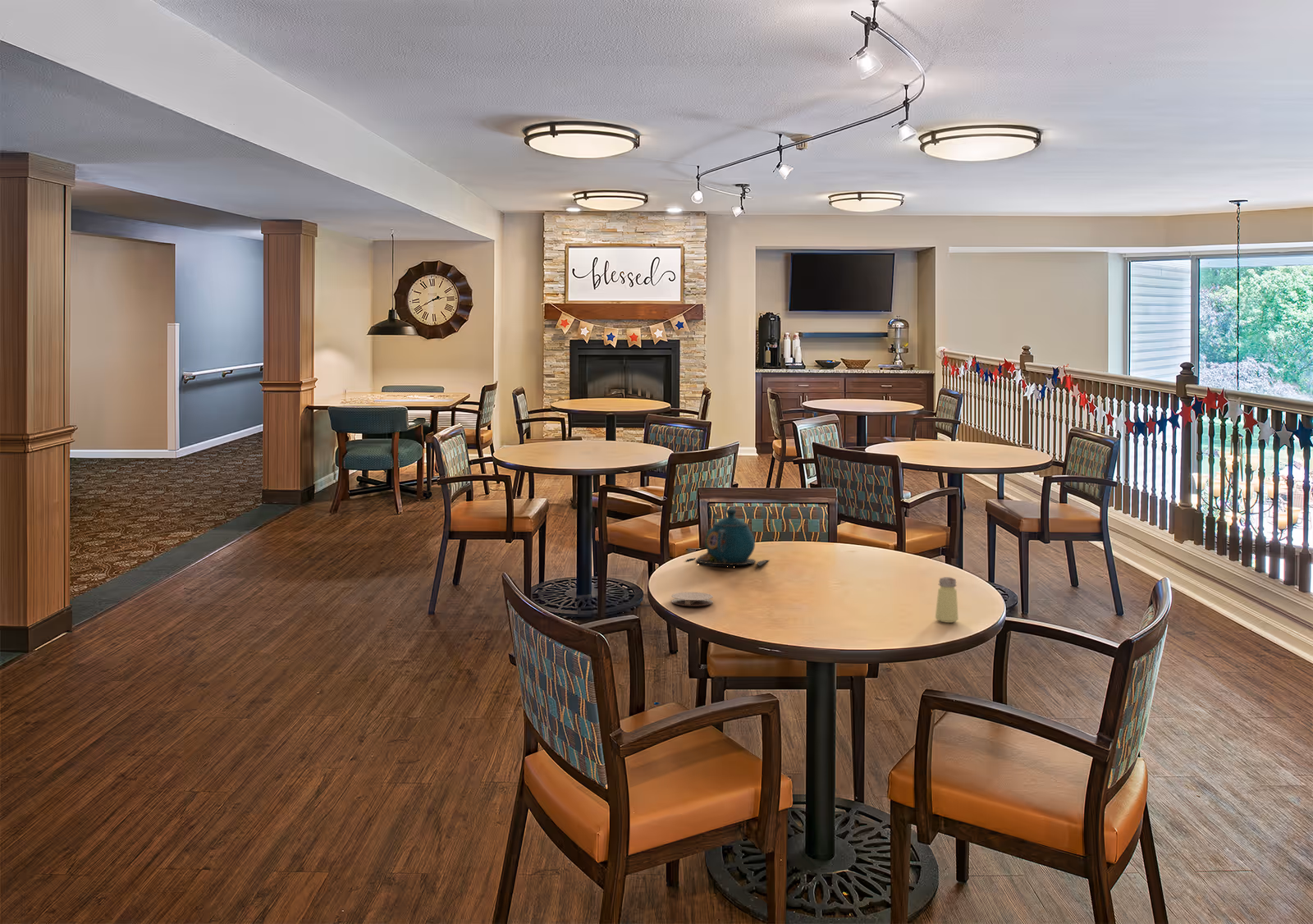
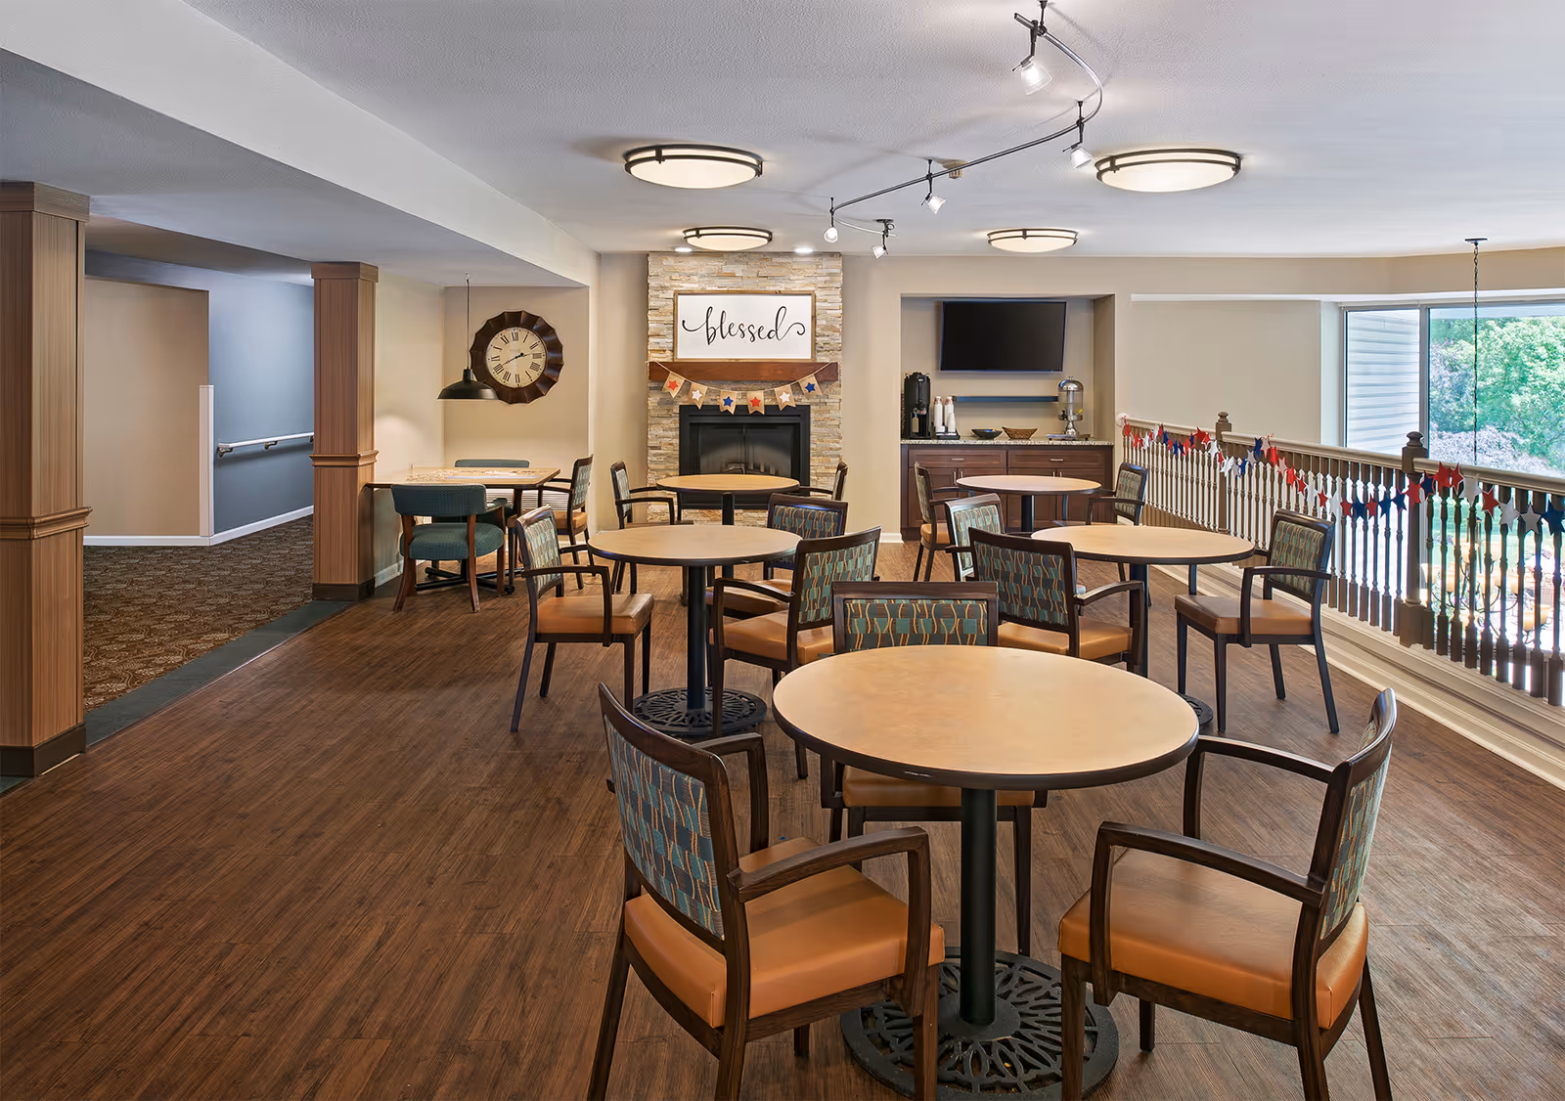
- coaster (692, 598)
- saltshaker (947, 598)
- teapot (726, 535)
